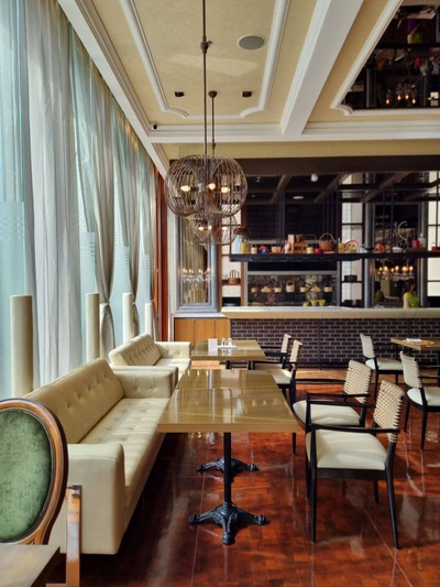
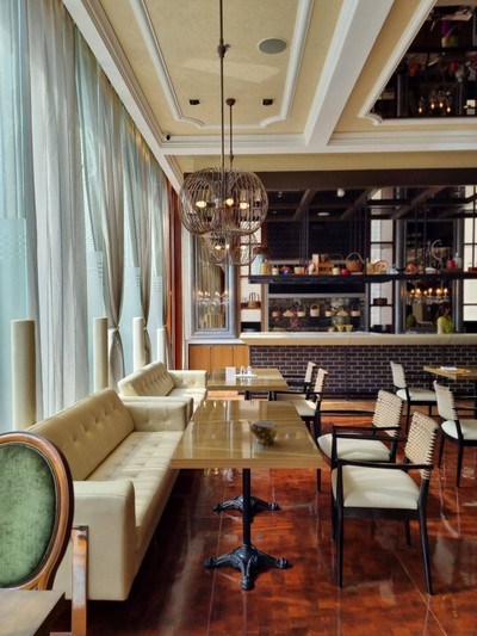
+ cup (264, 432)
